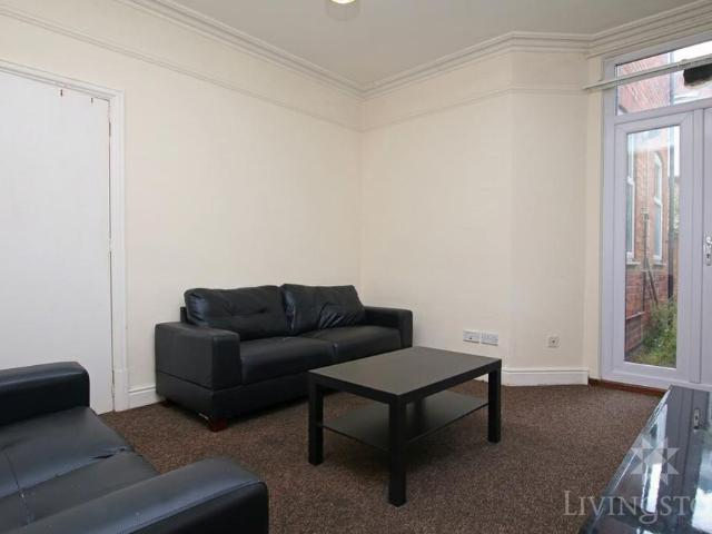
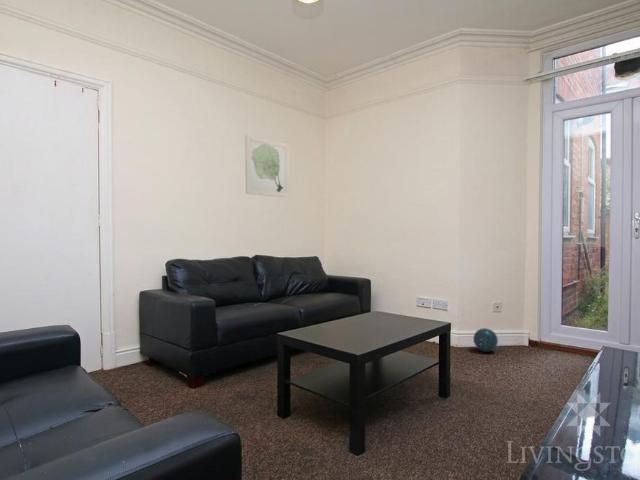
+ wall art (268, 167)
+ decorative ball (485, 339)
